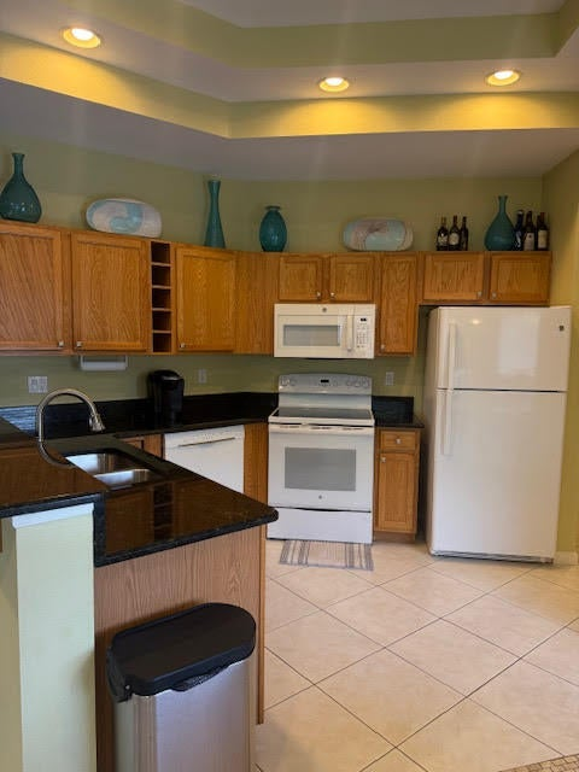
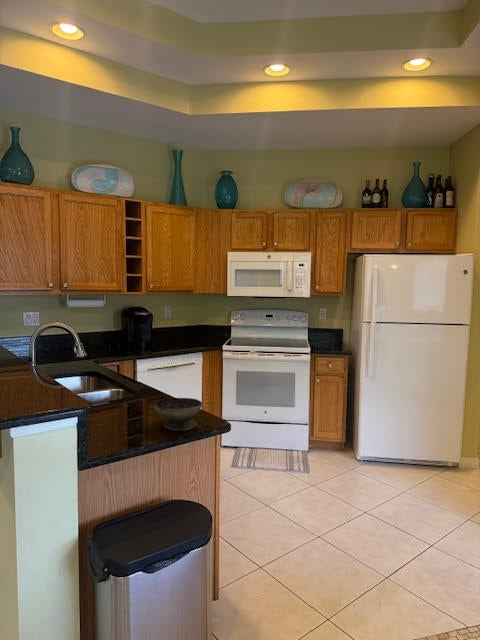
+ bowl (178, 413)
